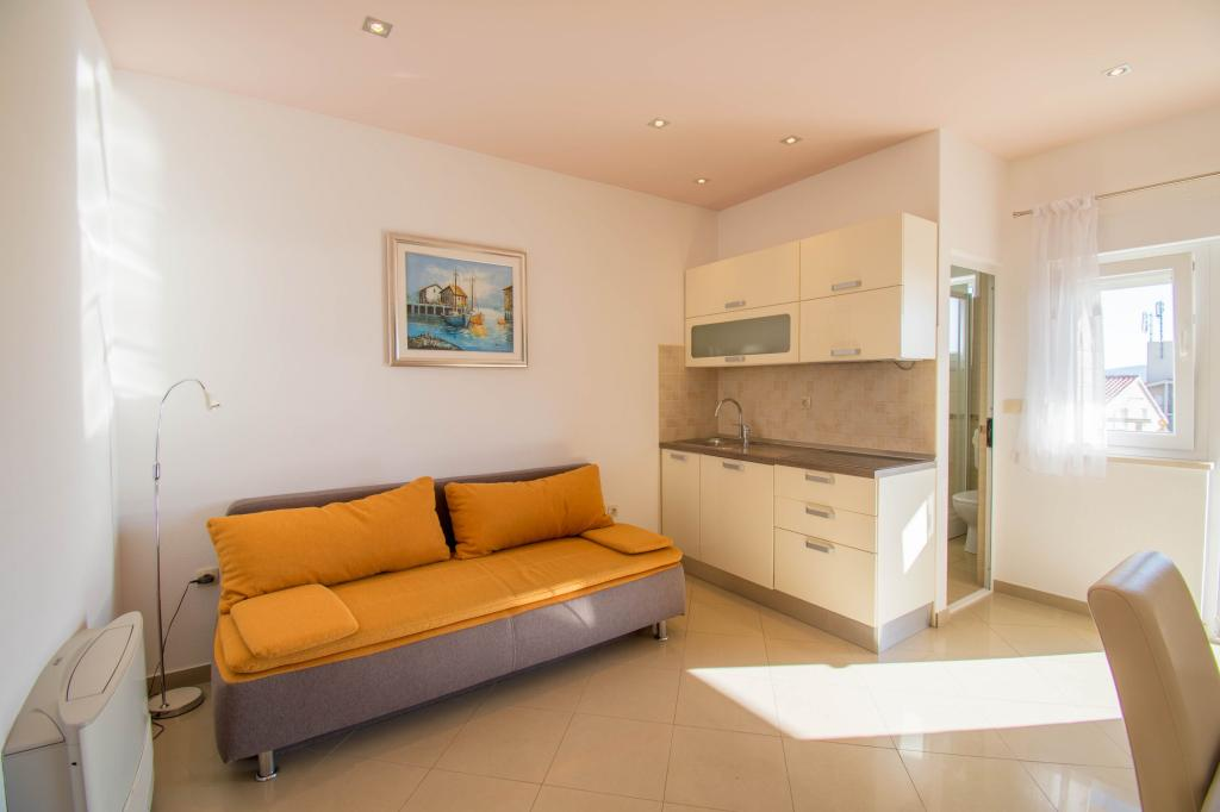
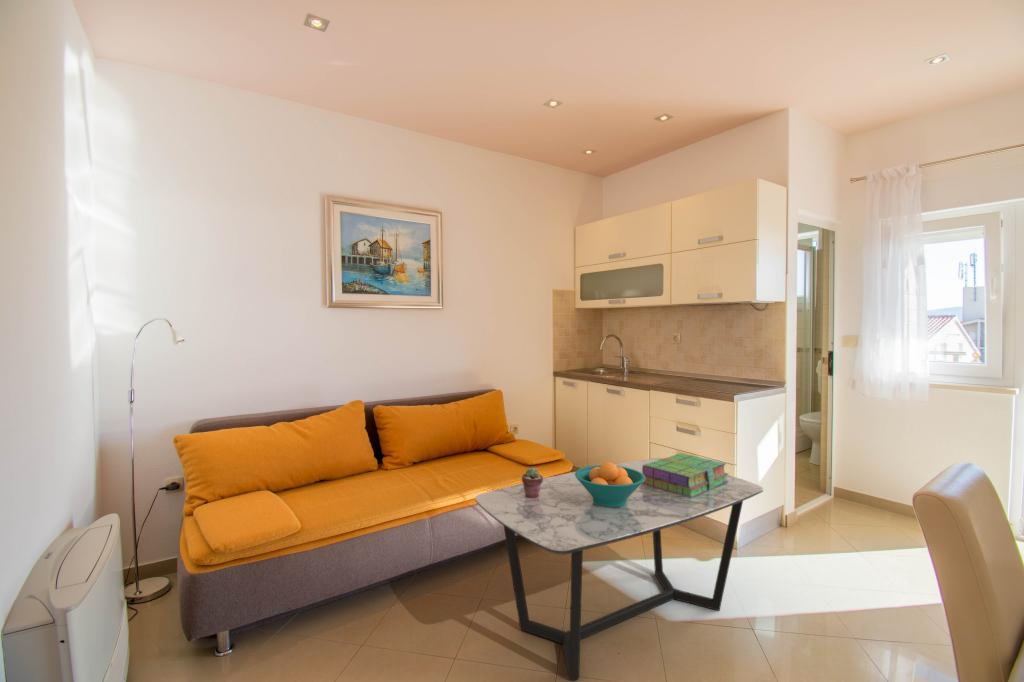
+ fruit bowl (609, 481)
+ potted succulent (532, 481)
+ stack of books (684, 472)
+ coffee table (617, 541)
